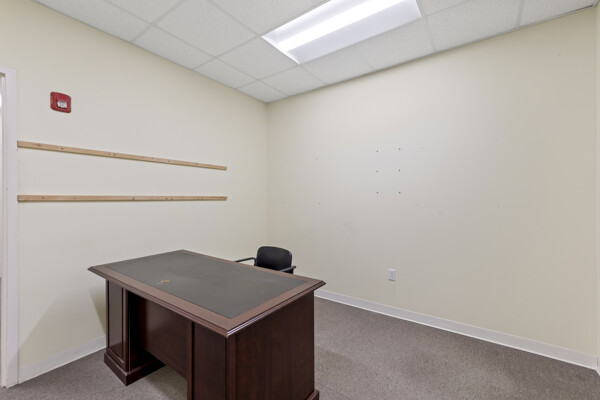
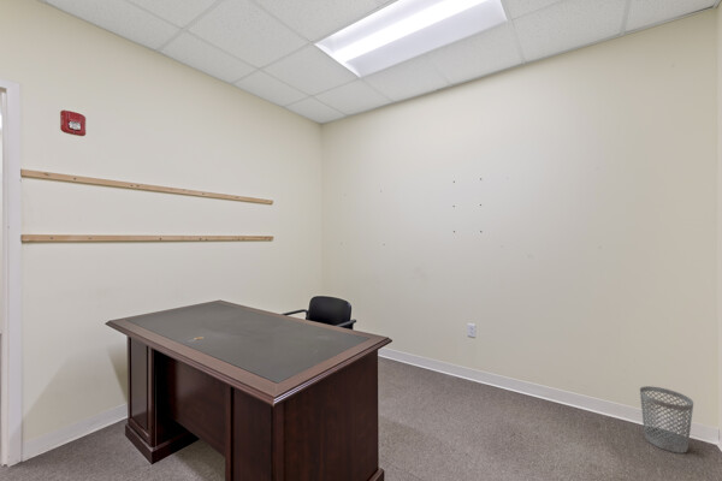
+ wastebasket (665, 418)
